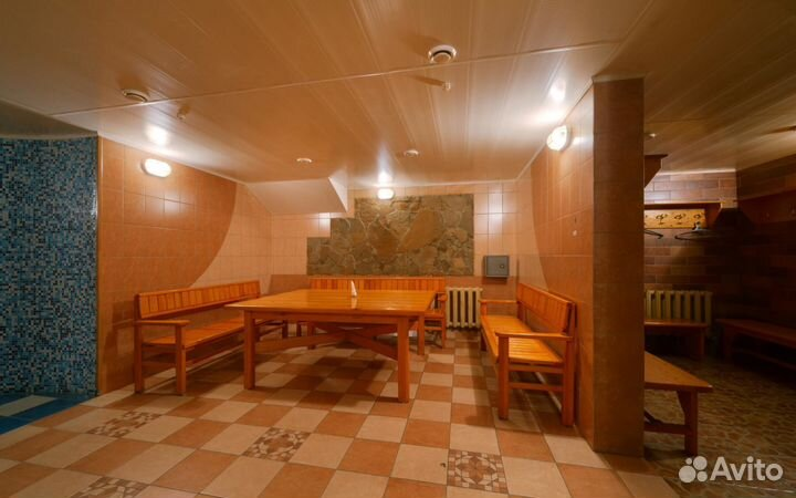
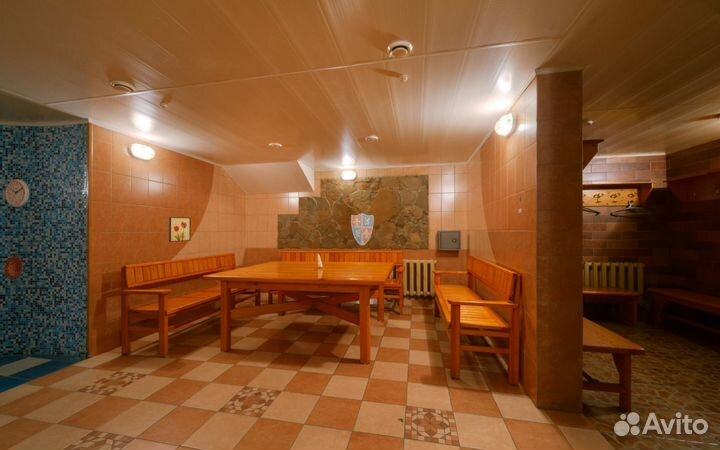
+ wall clock (16, 193)
+ decorative plate (14, 267)
+ decorative shield (362, 229)
+ wall art (179, 229)
